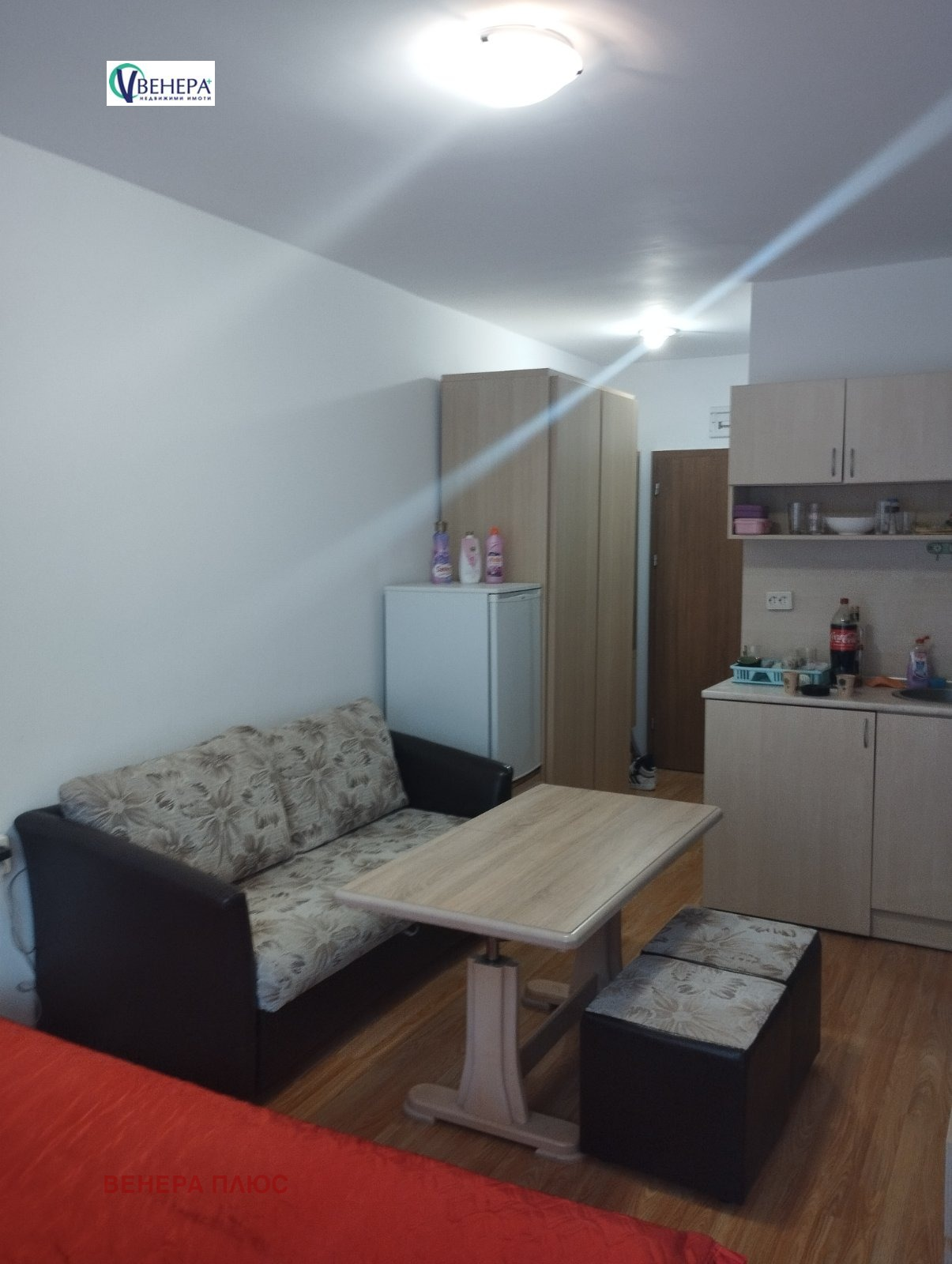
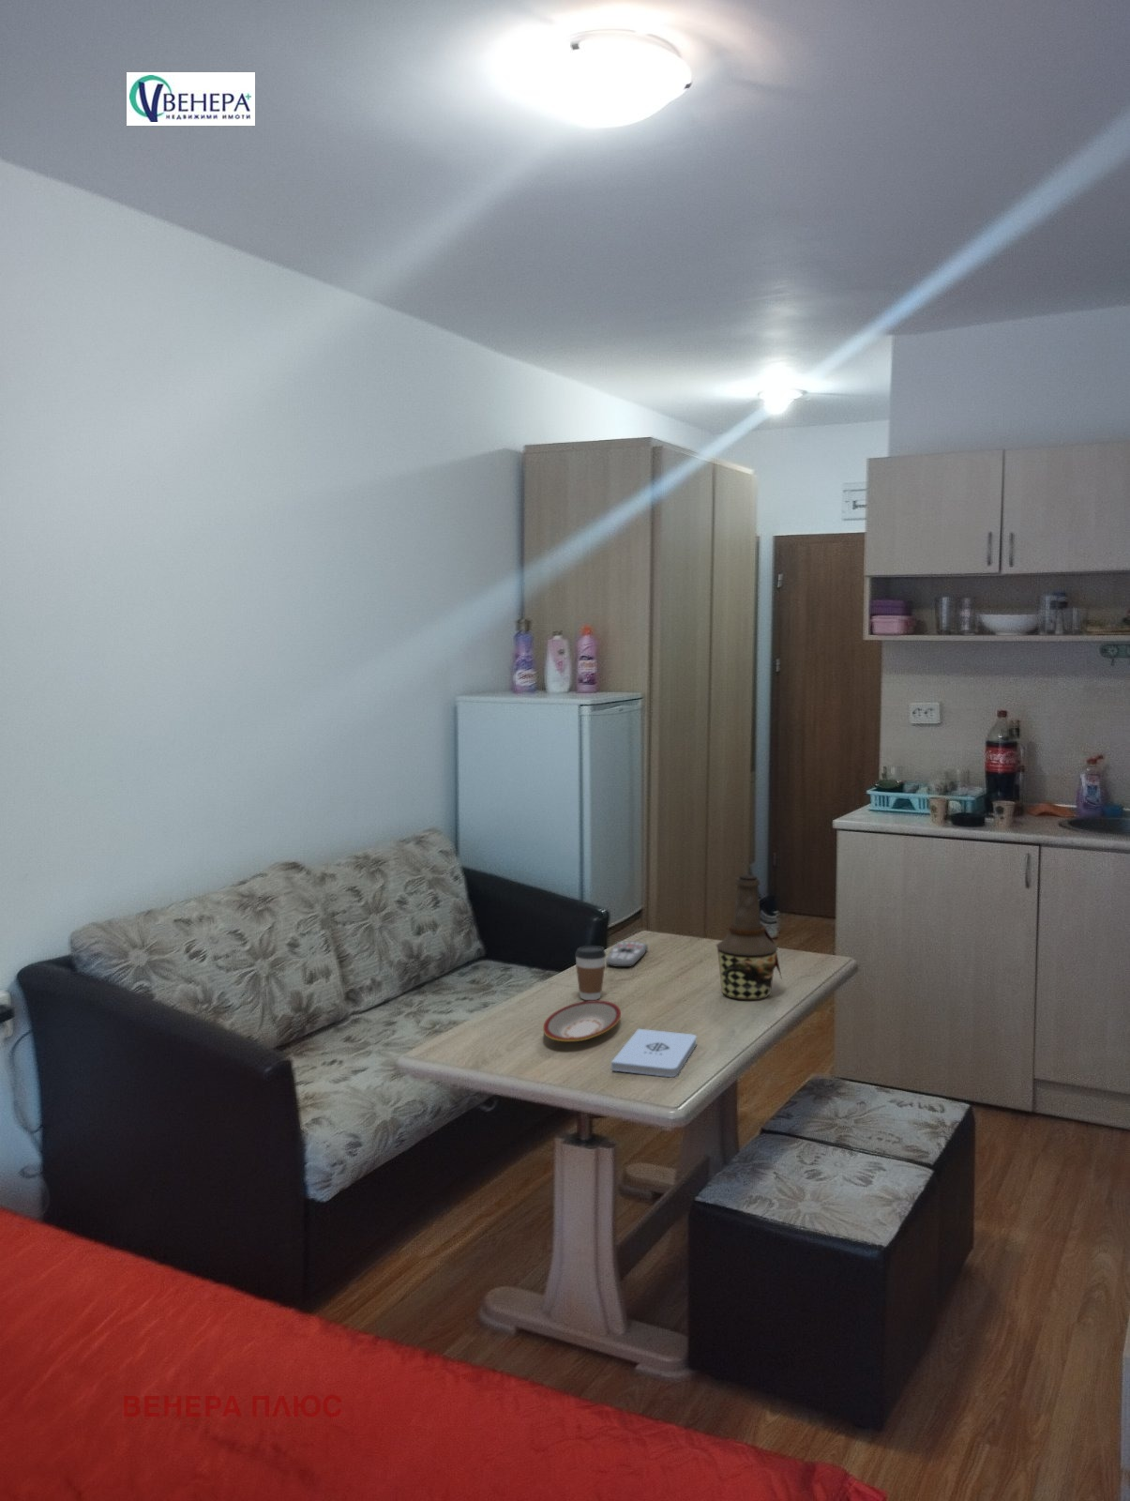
+ notepad (655, 1052)
+ remote control (626, 954)
+ bottle (749, 935)
+ coffee cup (590, 973)
+ plate (583, 1025)
